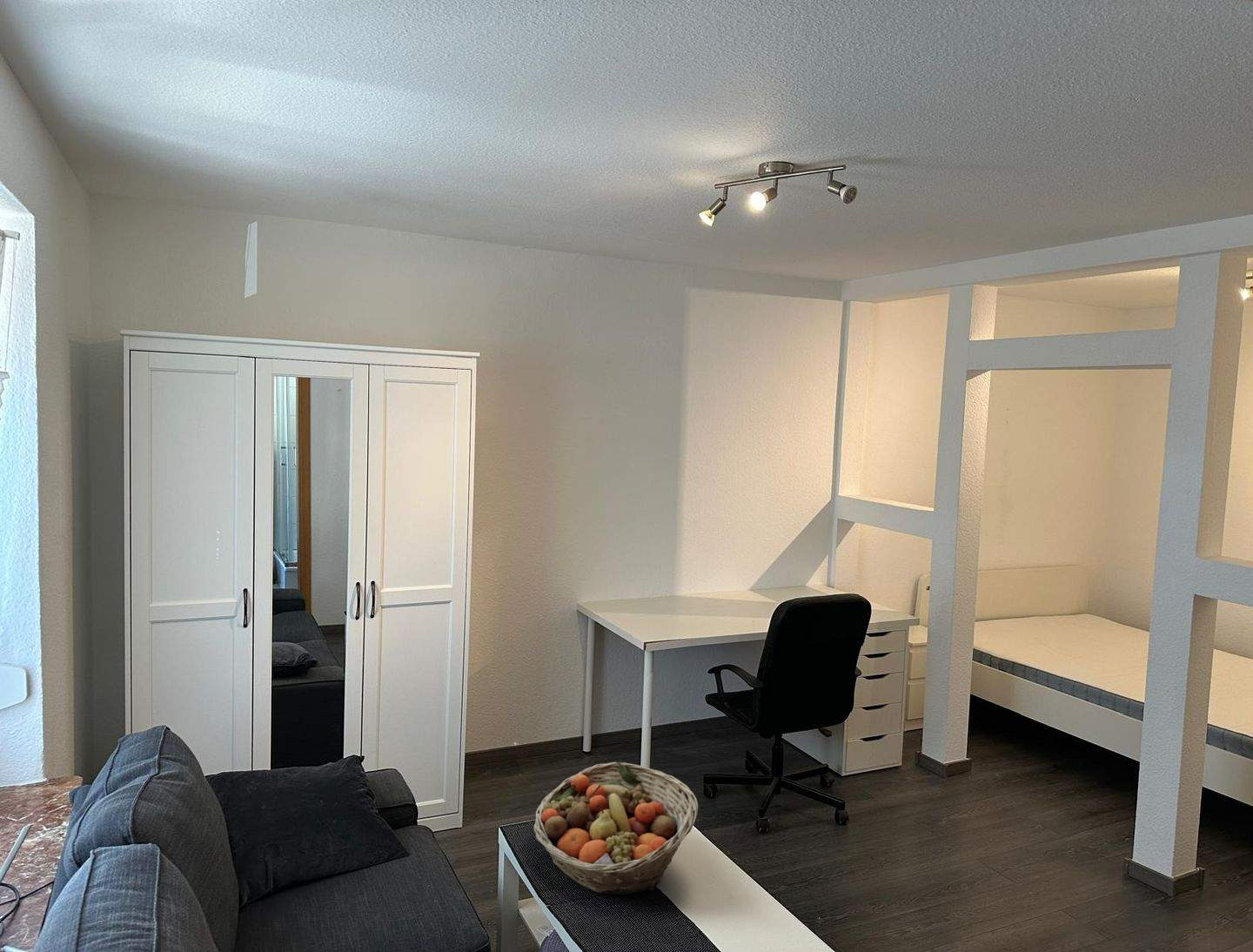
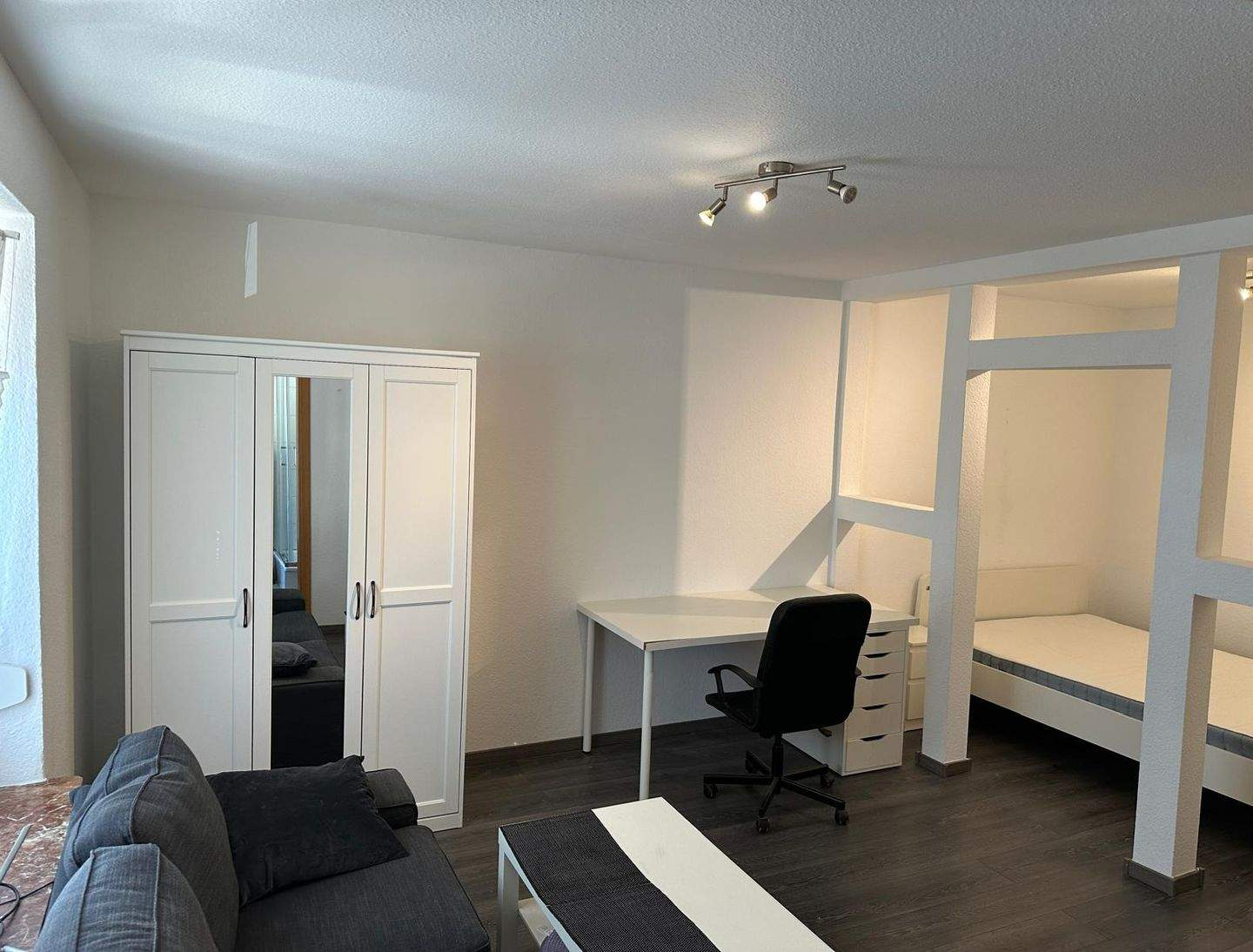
- fruit basket (614, 825)
